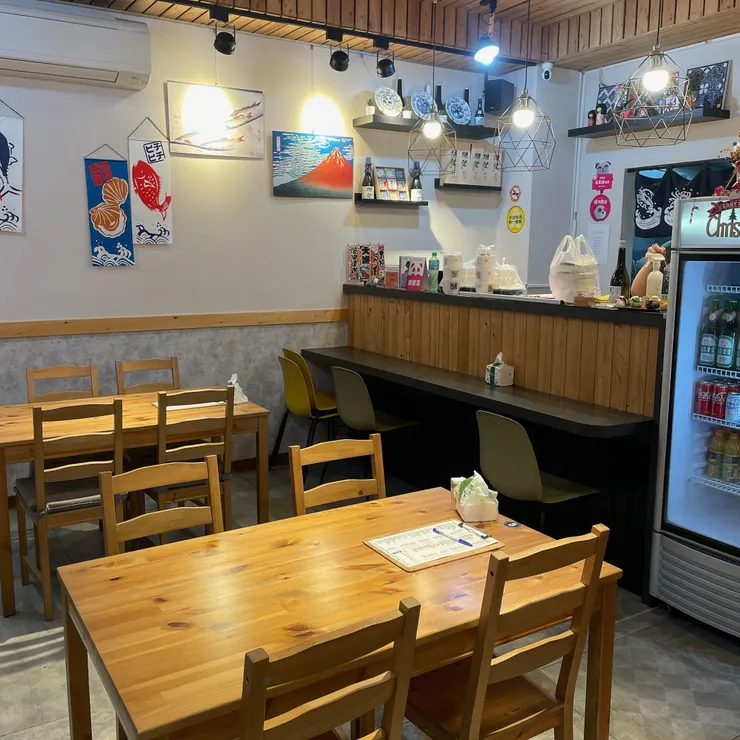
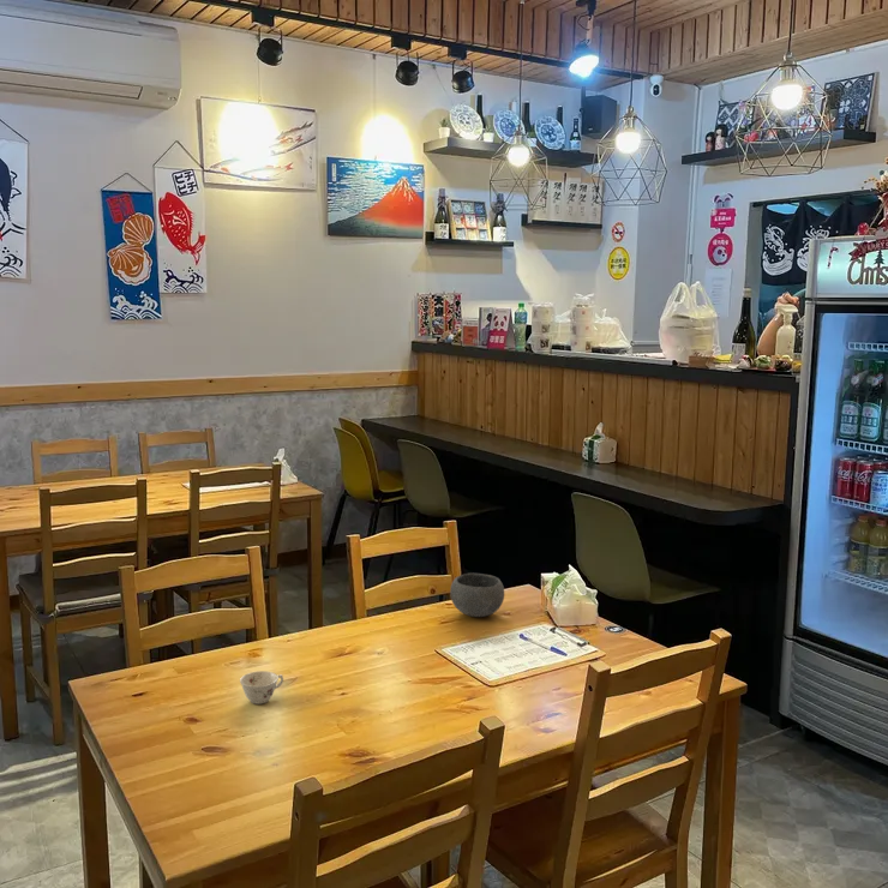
+ teacup (263, 688)
+ bowl (476, 596)
